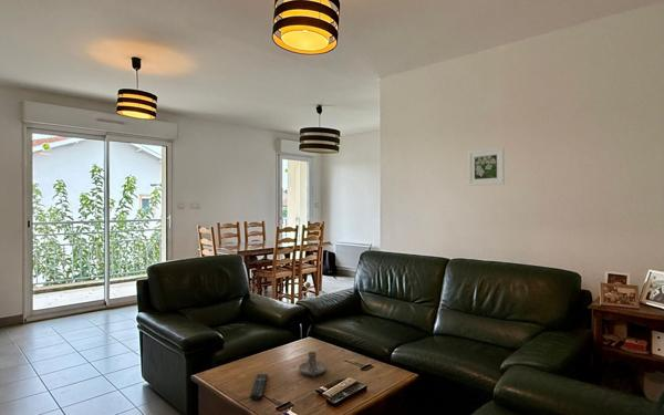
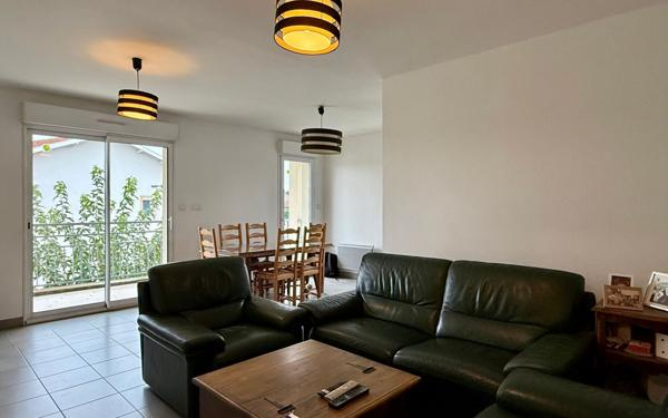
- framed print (485, 167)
- remote control (259, 386)
- candle holder (312, 363)
